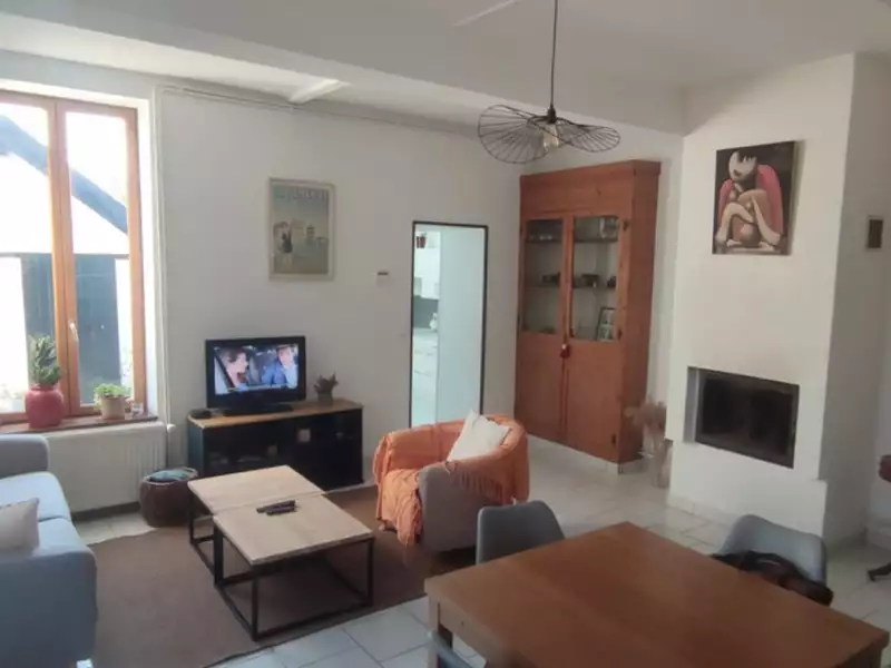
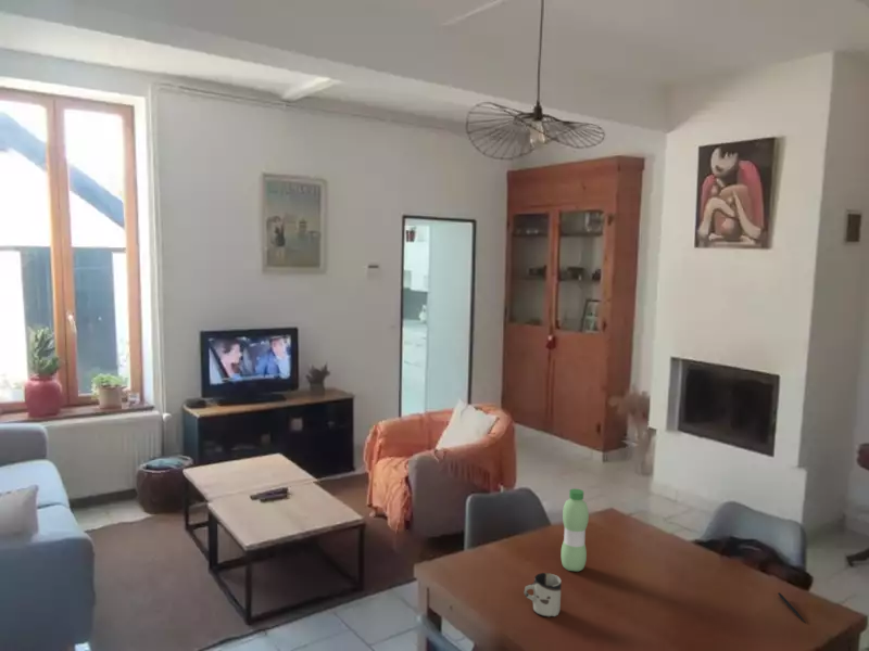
+ cup (542, 593)
+ water bottle (575, 529)
+ pen (791, 607)
